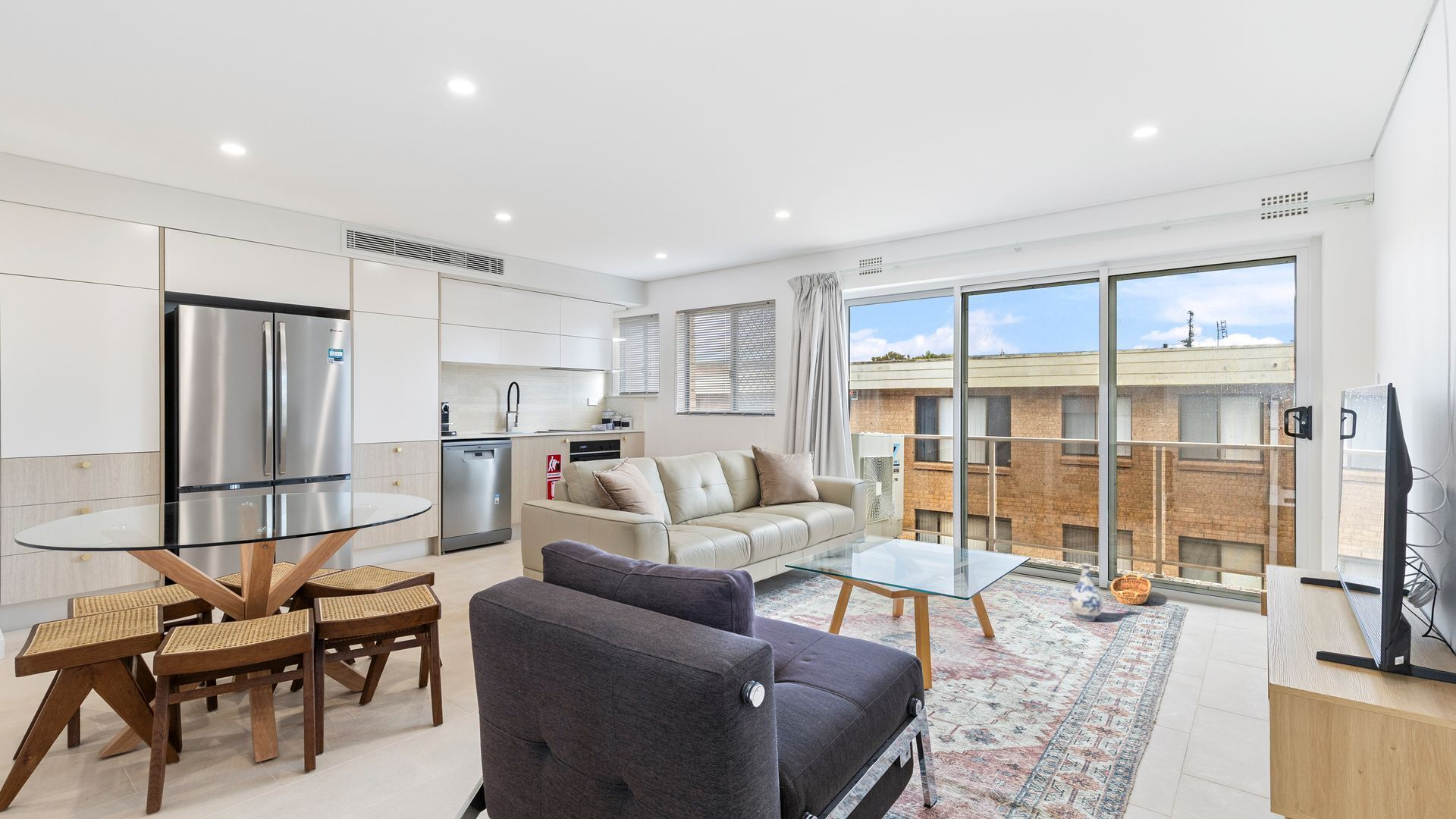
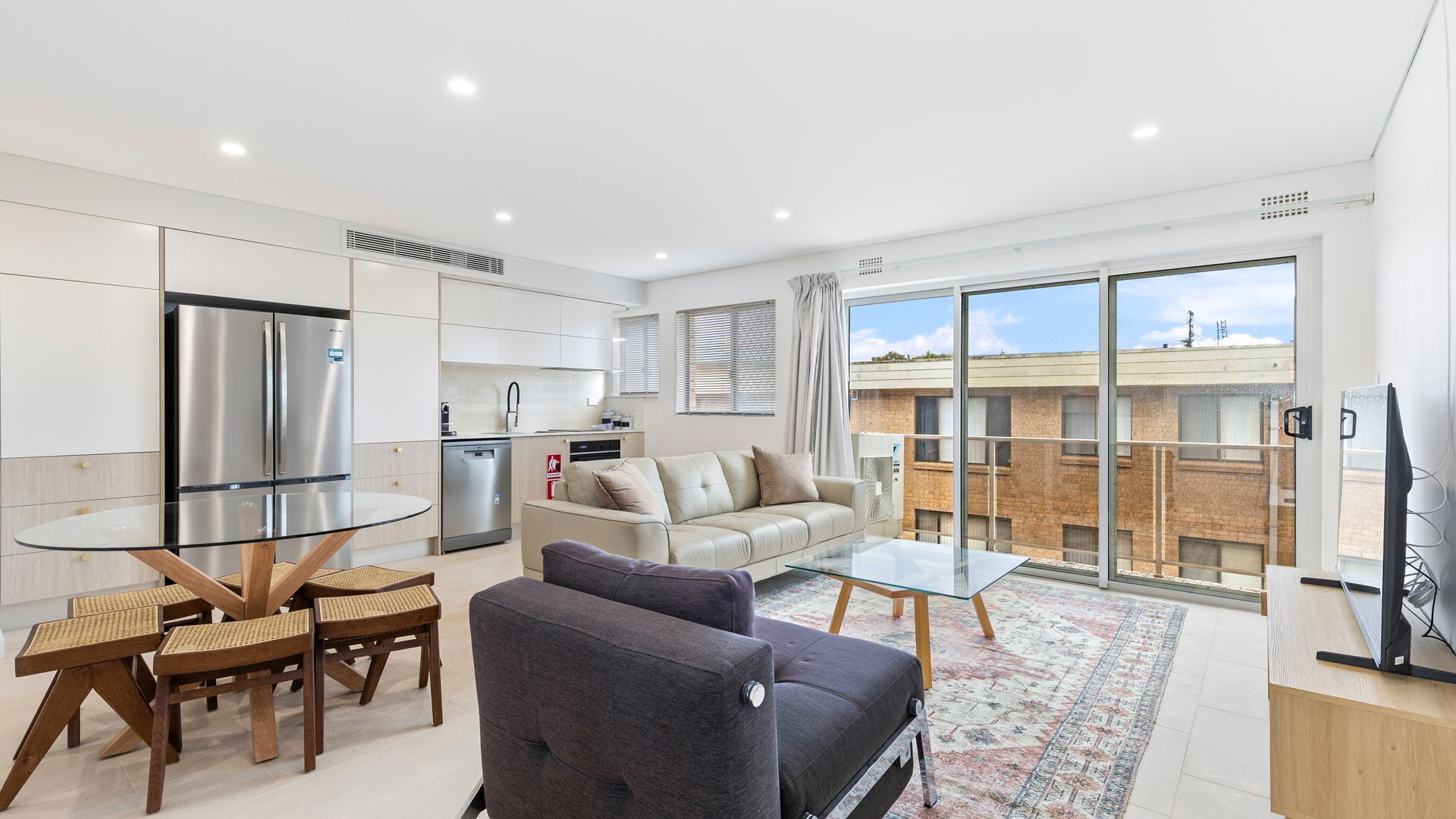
- vase (1085, 591)
- basket (1130, 586)
